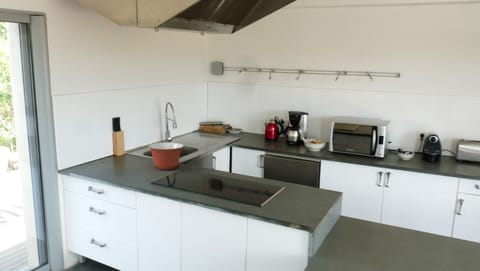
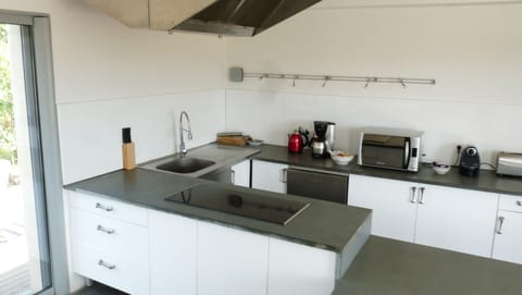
- mixing bowl (166, 156)
